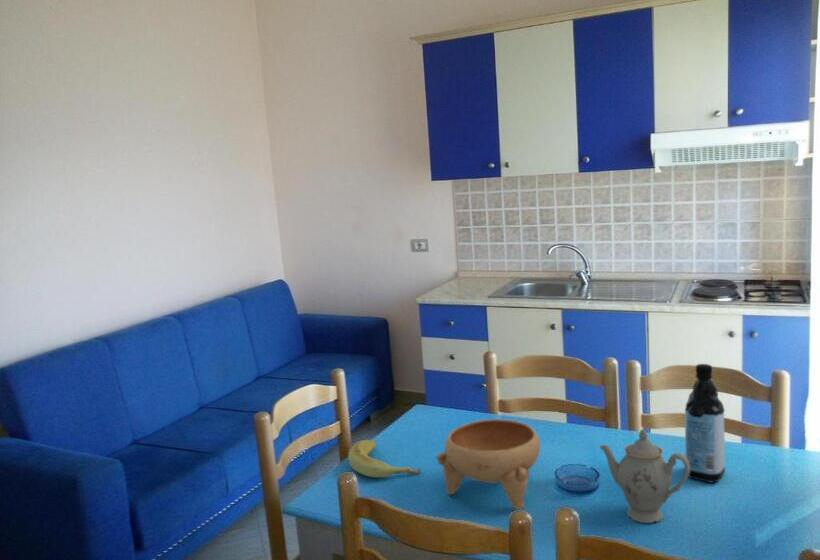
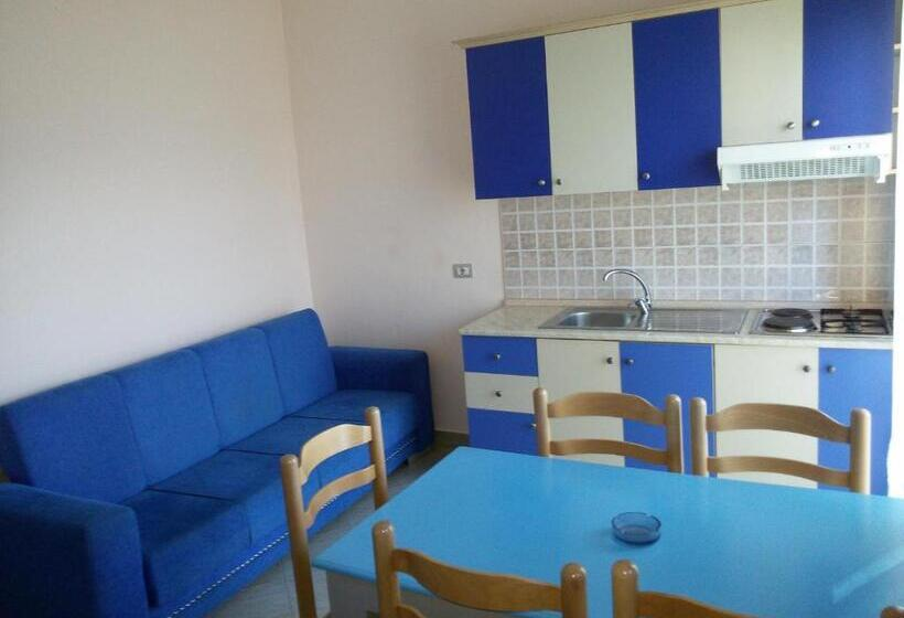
- water bottle (704, 421)
- bowl (497, 462)
- banana (383, 462)
- chinaware (643, 472)
